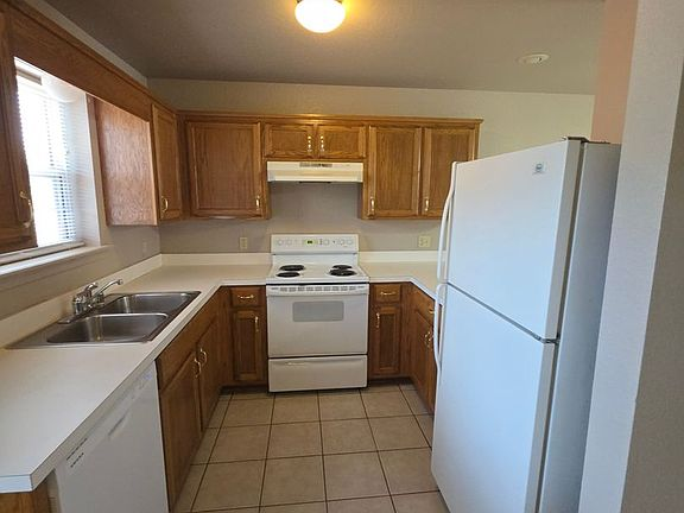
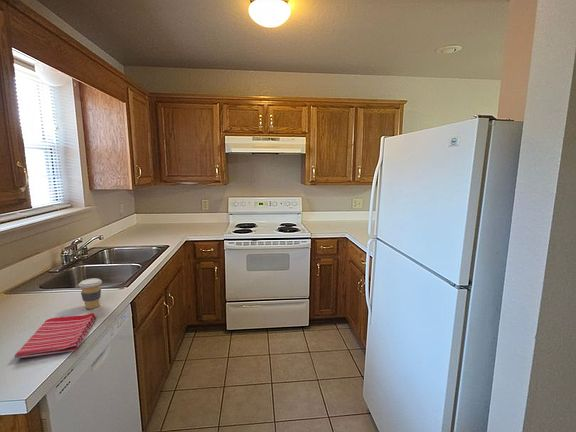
+ dish towel (60, 333)
+ coffee cup (91, 293)
